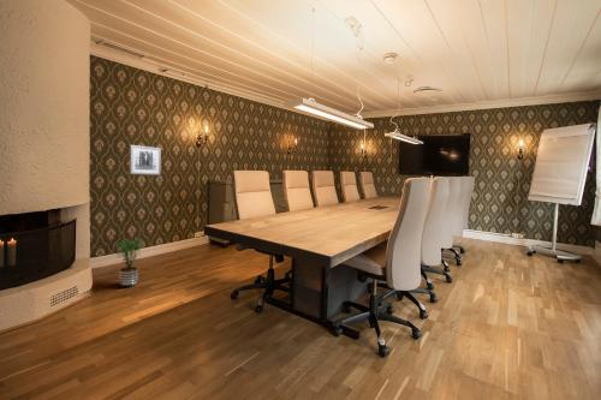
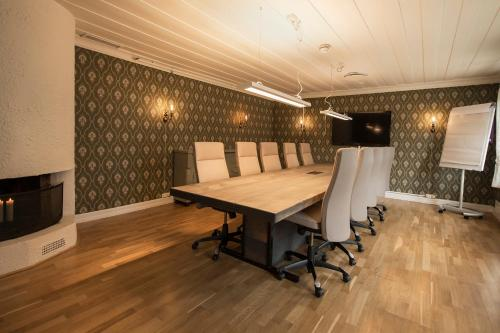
- potted plant (127, 262)
- wall art (145, 160)
